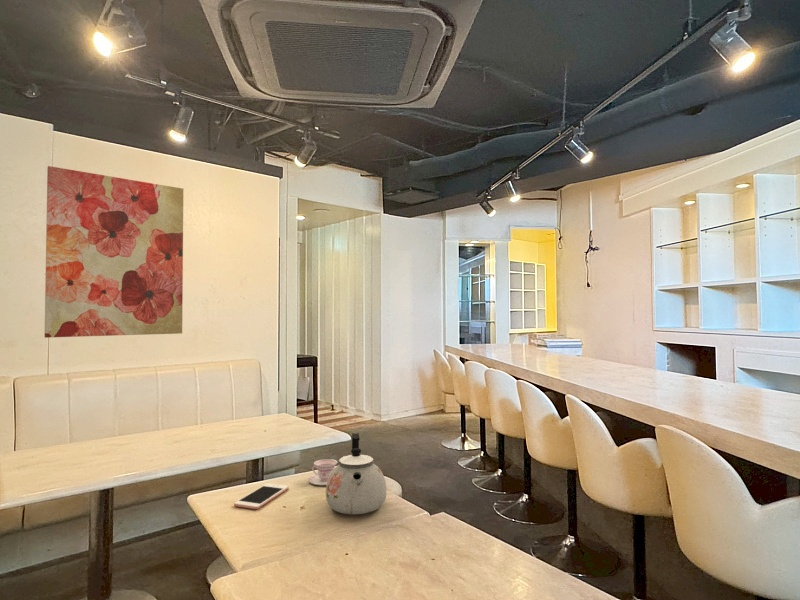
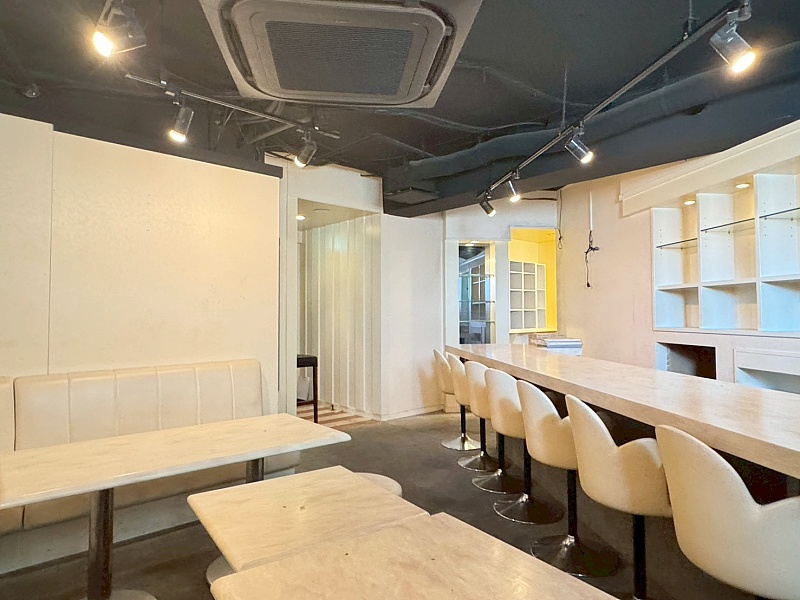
- wall art (120, 256)
- cell phone (262, 495)
- kettle (356, 471)
- teacup (325, 471)
